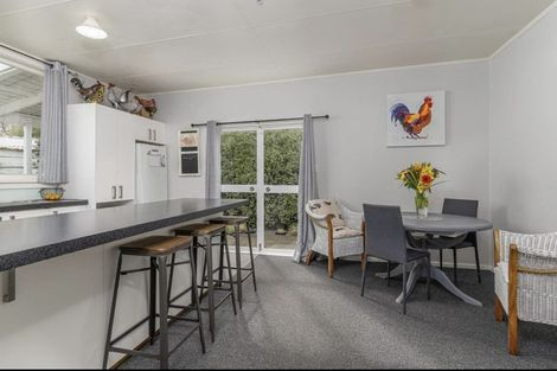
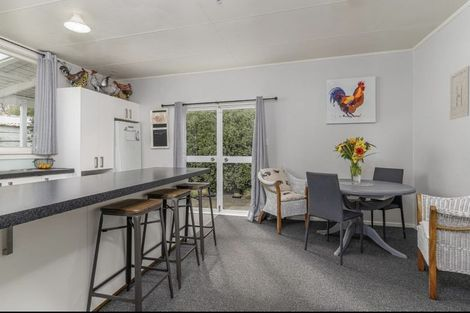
+ wall art (459, 94)
